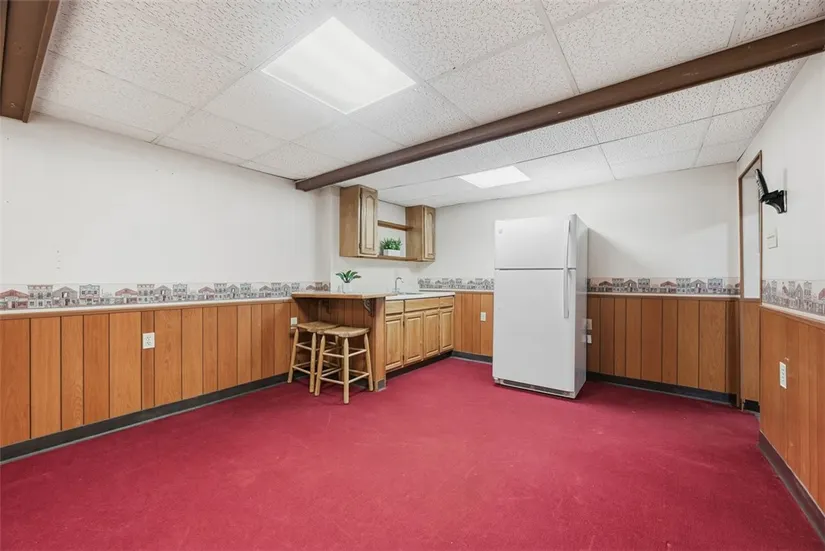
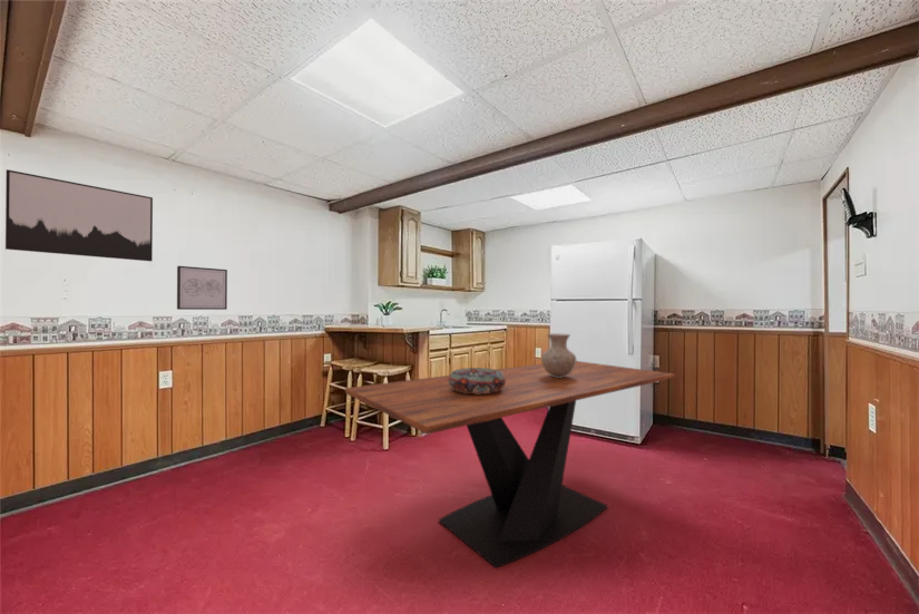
+ wall art (87, 220)
+ vase (558, 354)
+ wall art (203, 289)
+ decorative bowl (477, 380)
+ dining table (522, 450)
